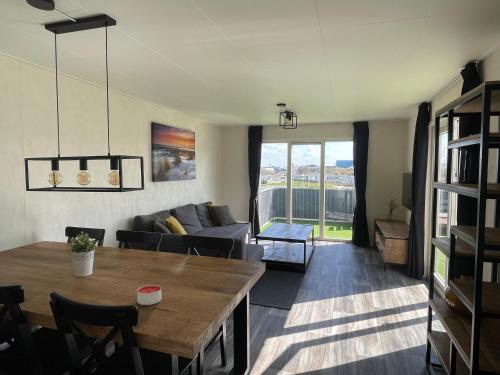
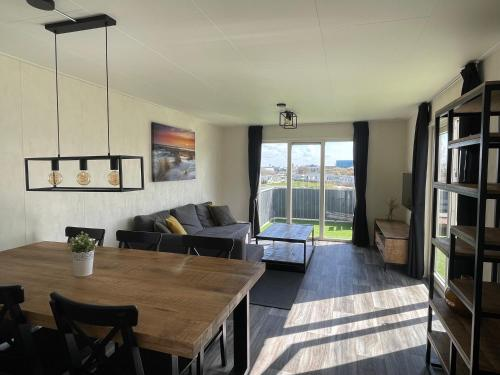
- candle (149, 294)
